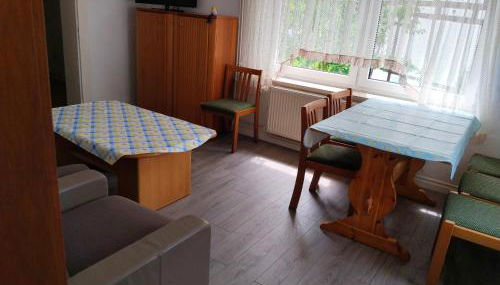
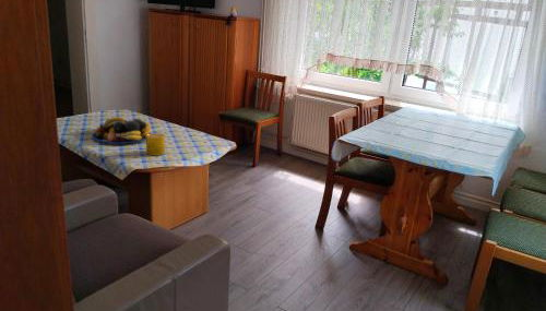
+ cup (155, 144)
+ fruit bowl (121, 127)
